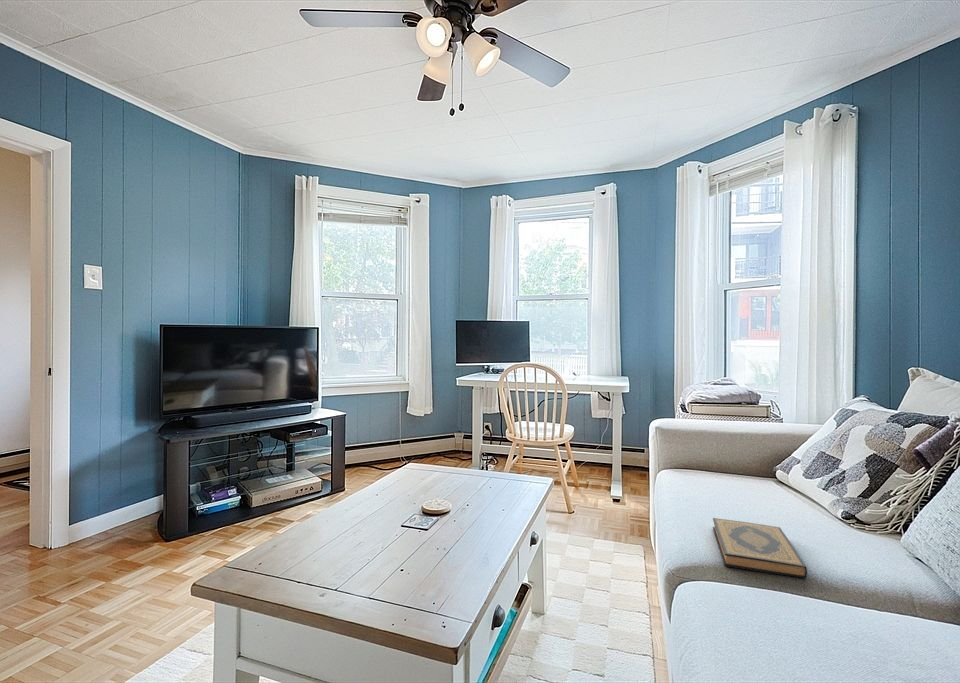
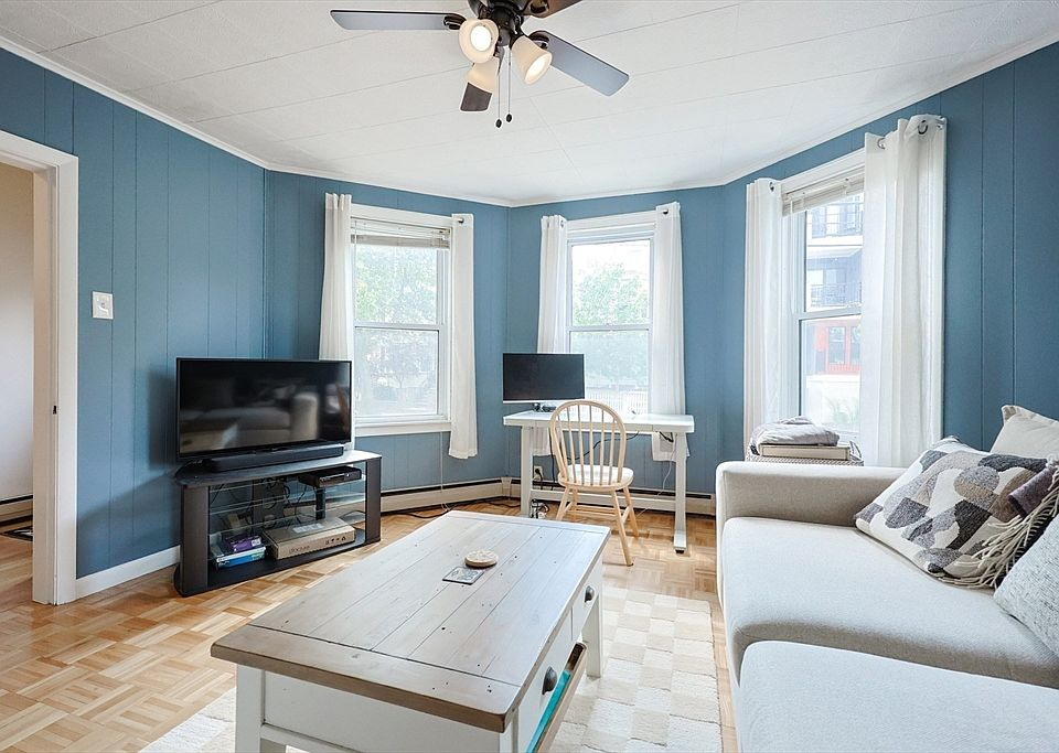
- hardback book (754, 544)
